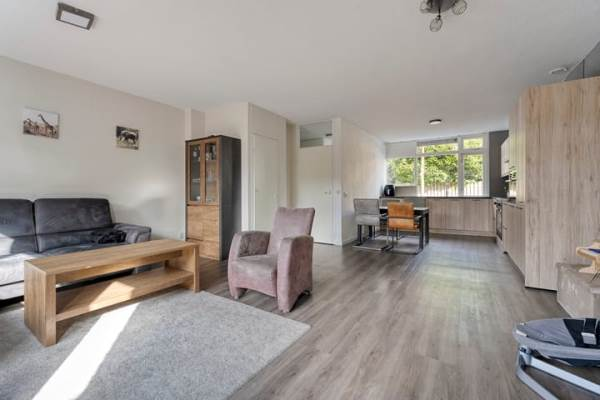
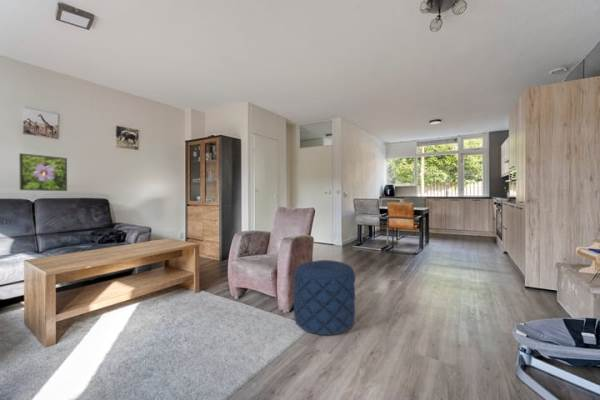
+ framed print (44, 173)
+ pouf (324, 292)
